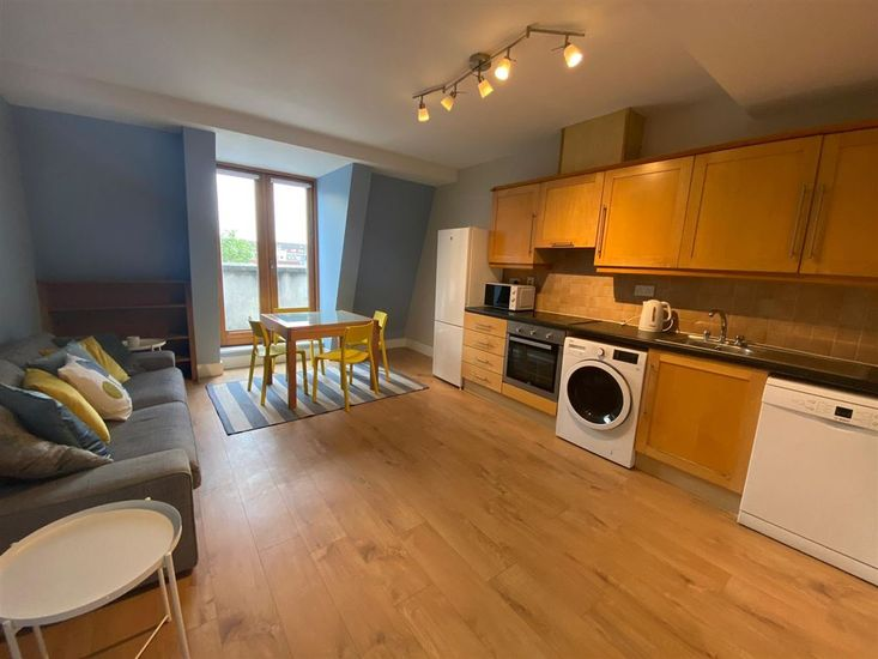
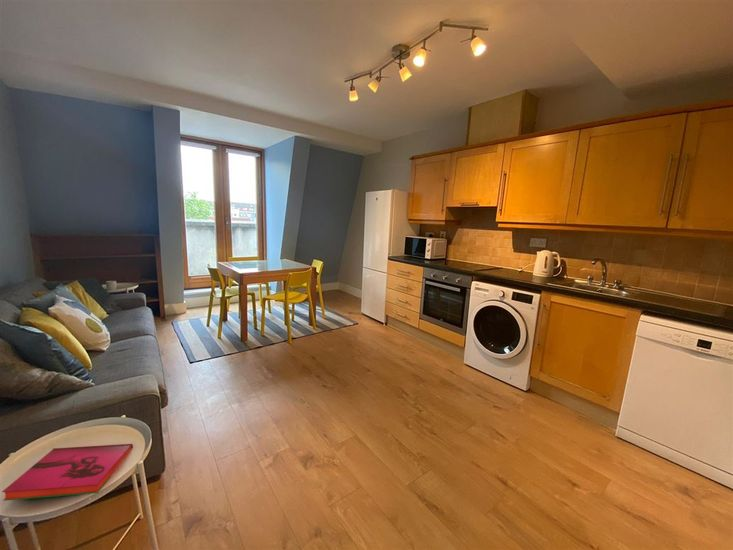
+ hardback book (74, 468)
